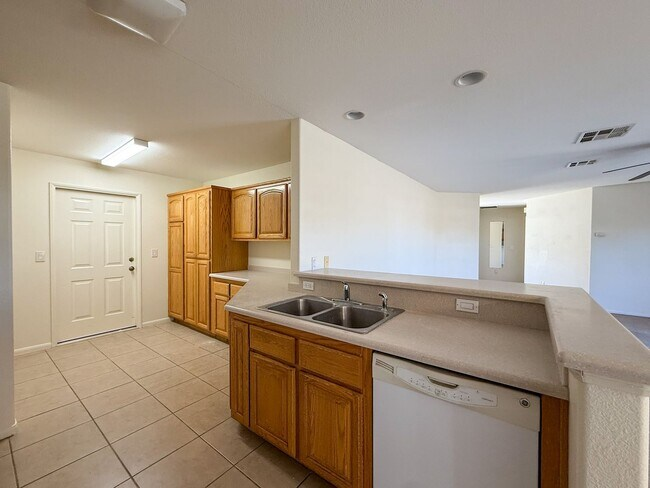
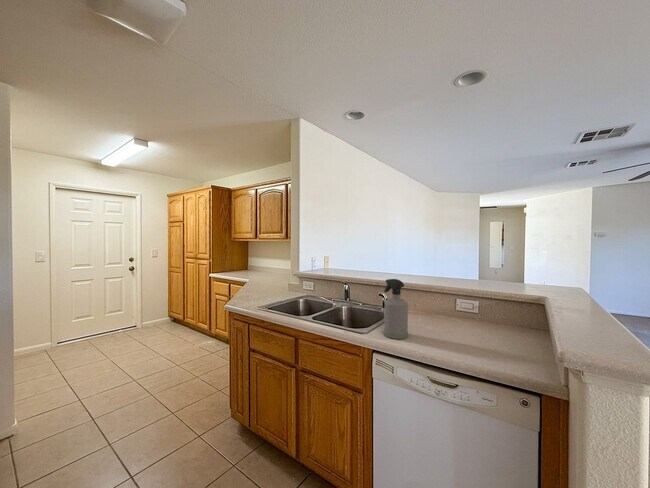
+ spray bottle (394, 306)
